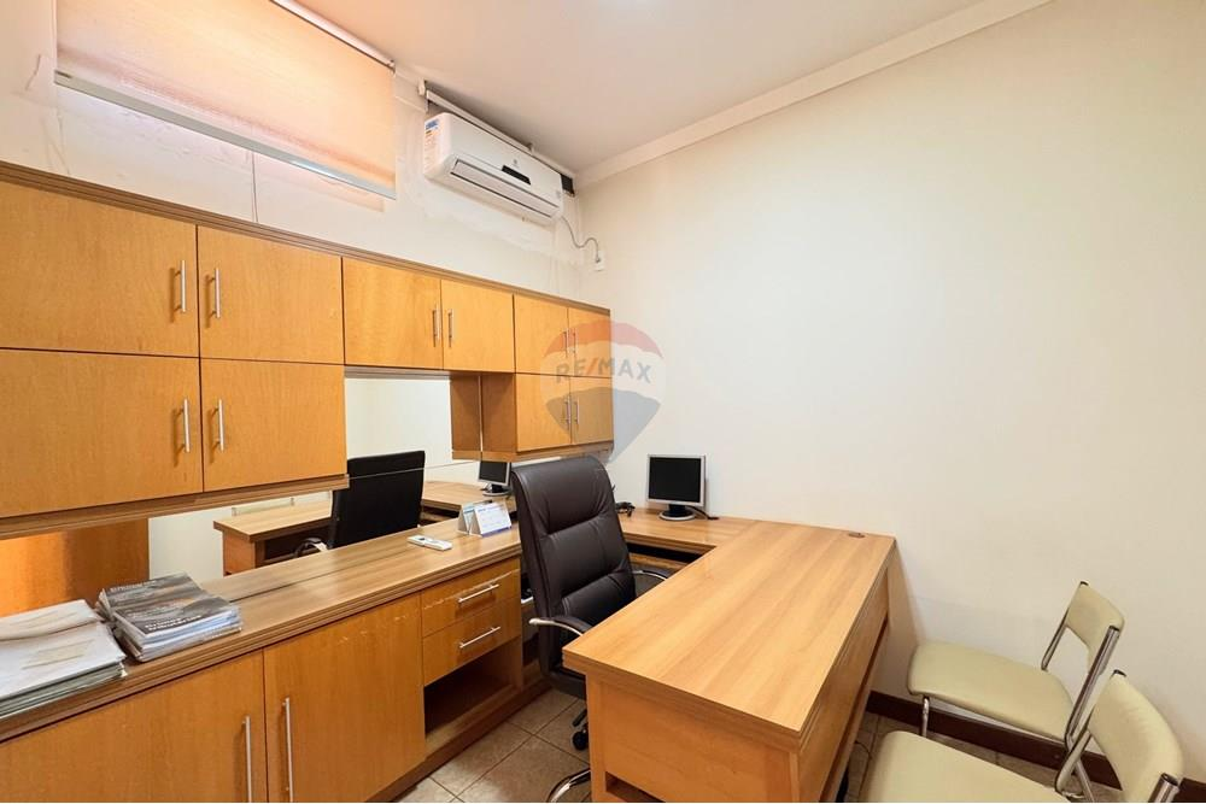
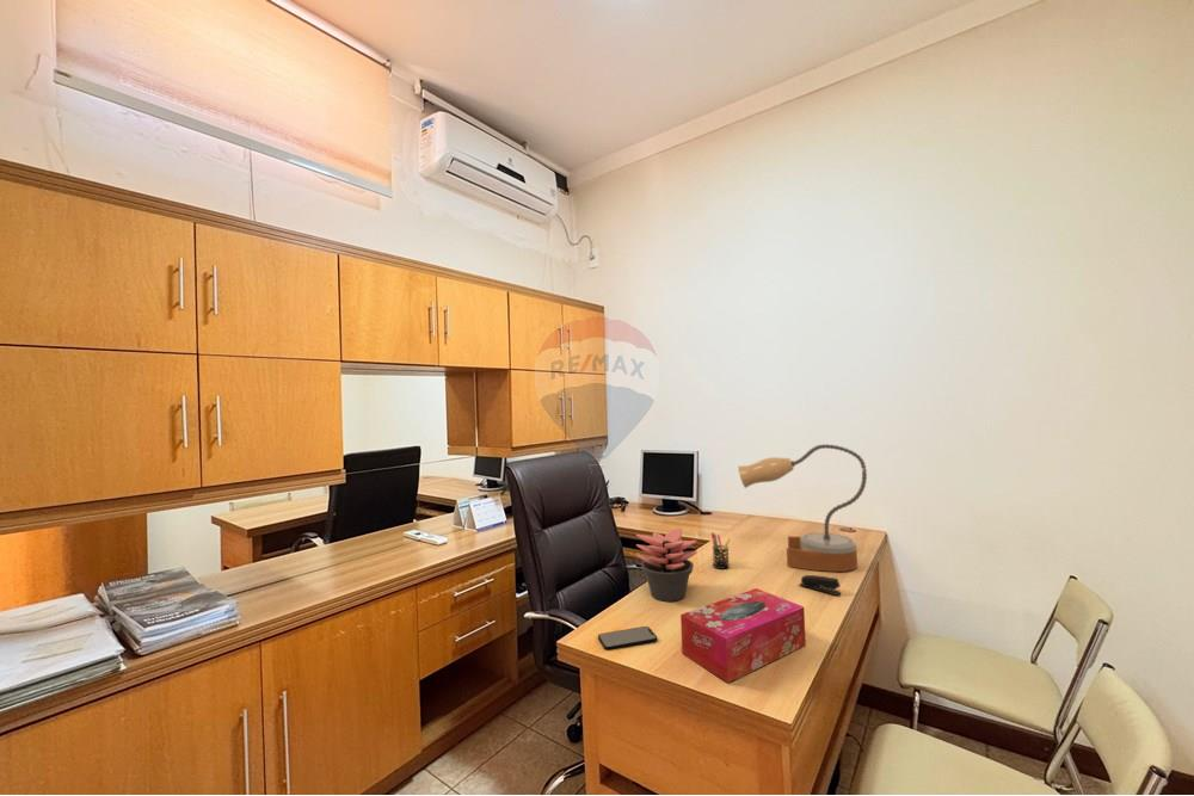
+ succulent plant (666, 564)
+ pen holder (719, 550)
+ table lamp (827, 513)
+ smartphone (627, 637)
+ tissue box (743, 629)
+ stapler (819, 581)
